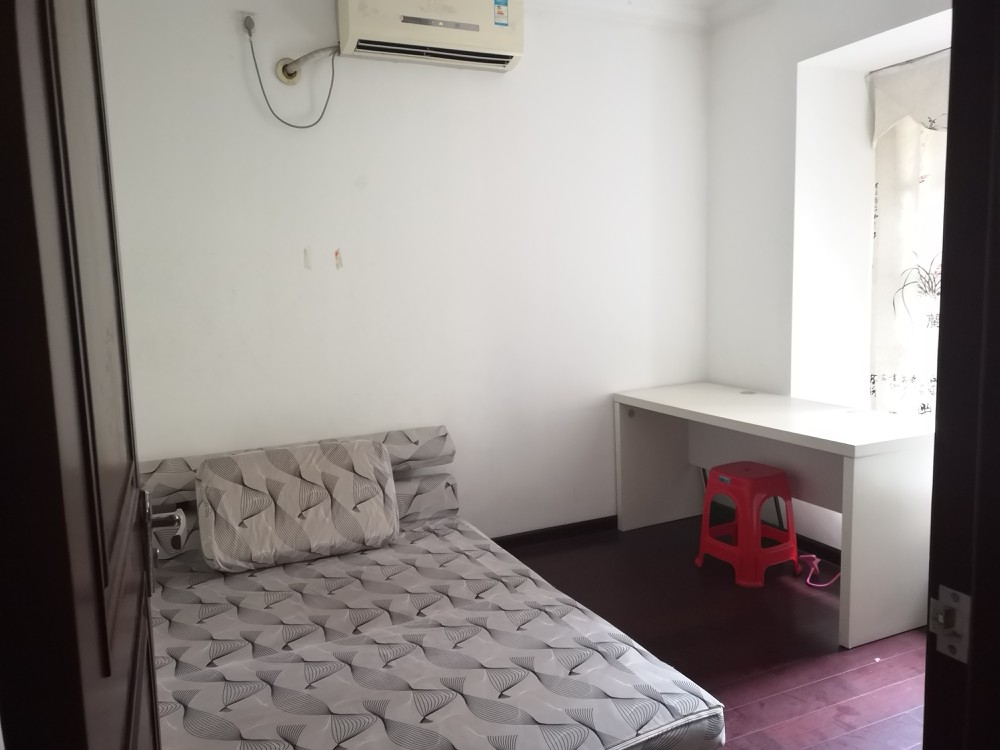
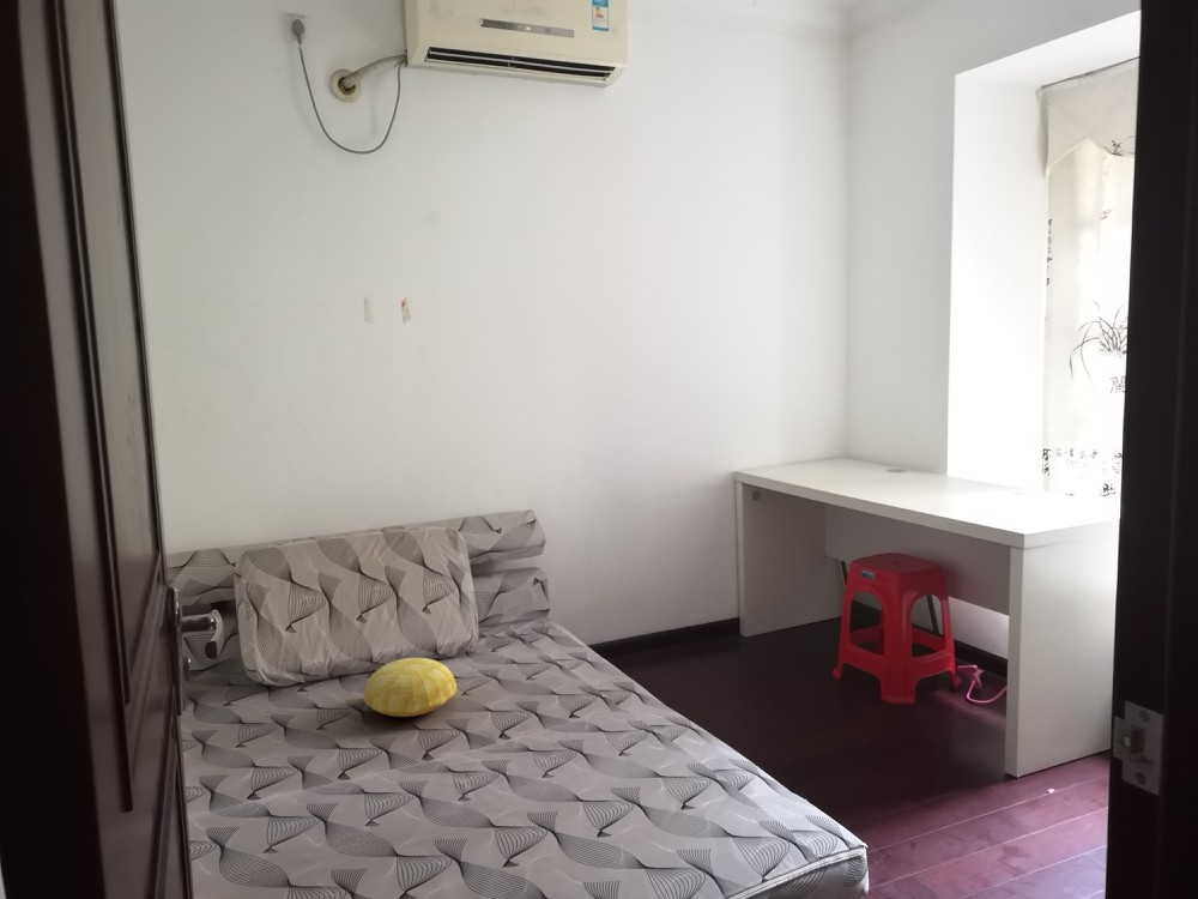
+ cushion (410, 686)
